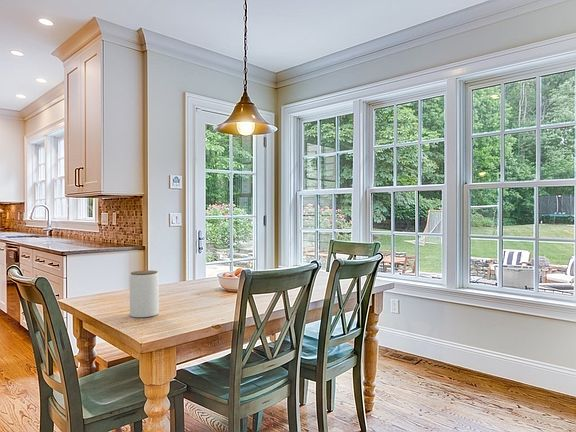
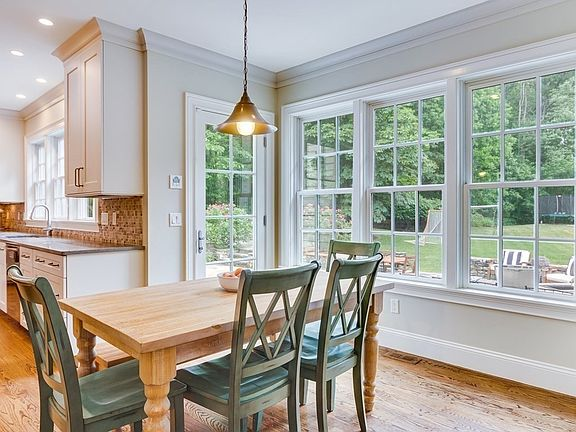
- jar (144, 293)
